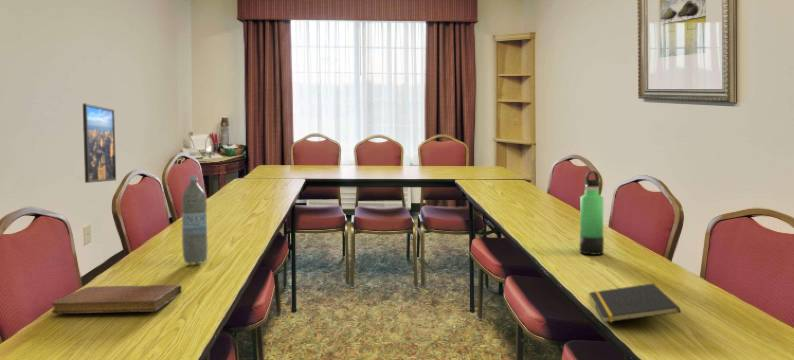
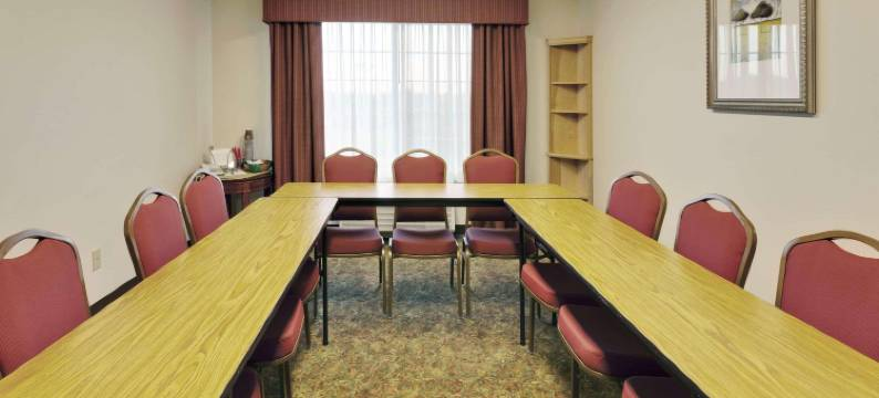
- notepad (630, 301)
- thermos bottle (591, 211)
- water bottle (194, 219)
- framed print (100, 144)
- notebook (120, 297)
